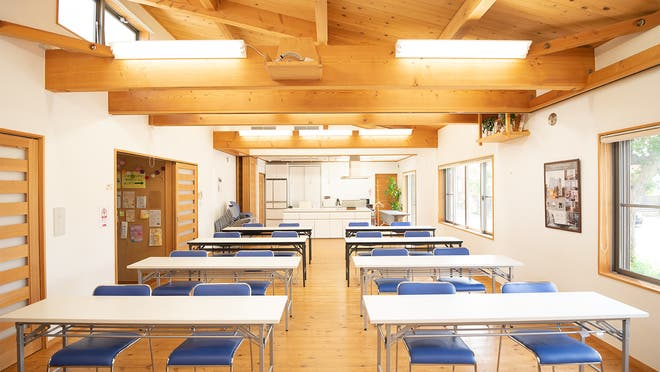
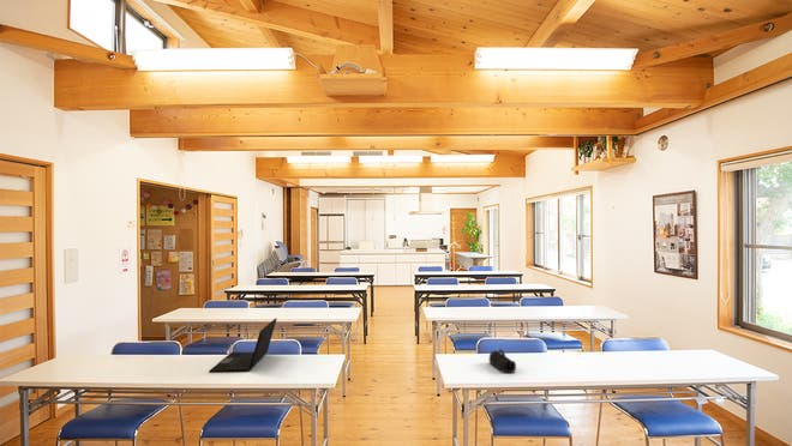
+ laptop (245, 352)
+ pencil case (502, 358)
